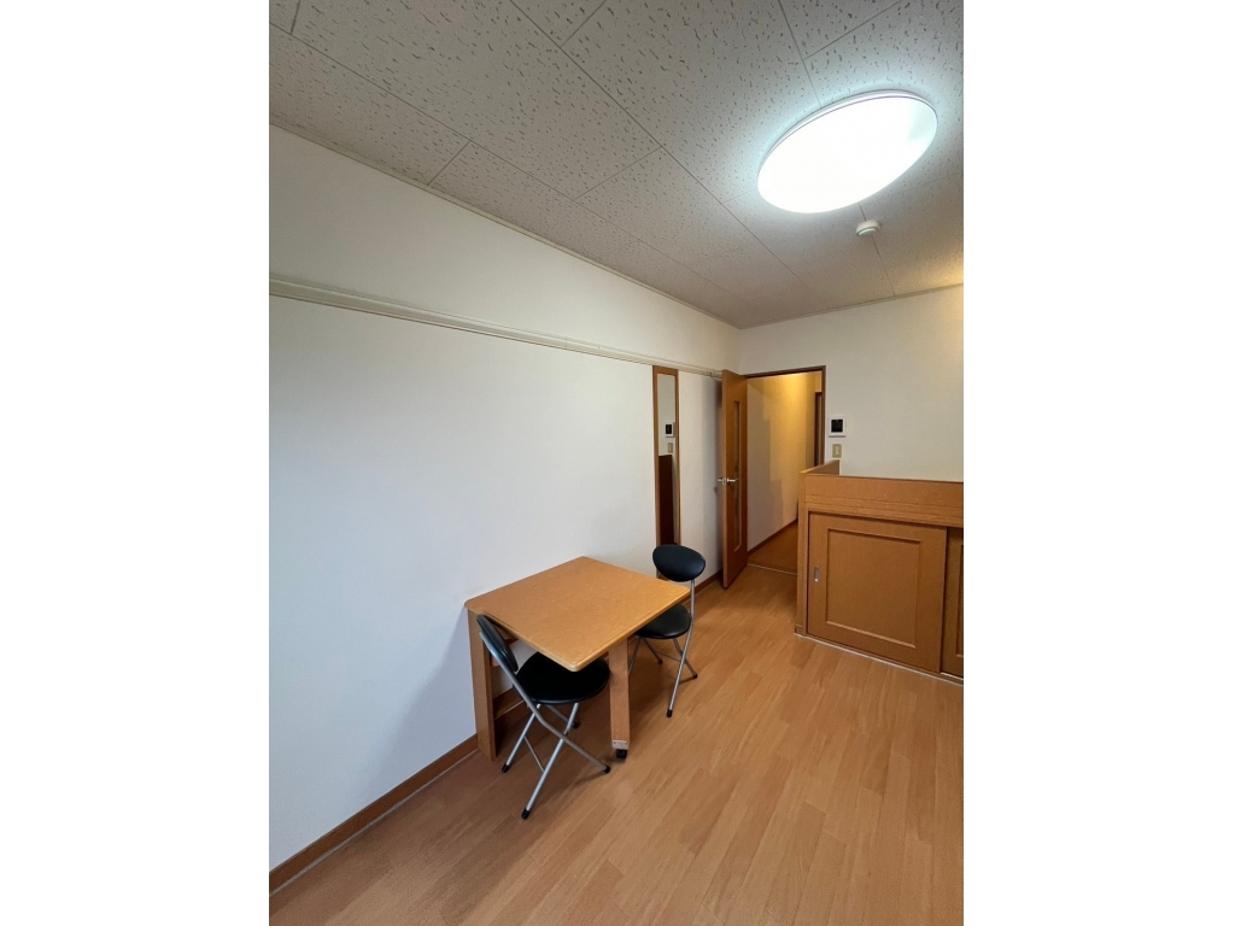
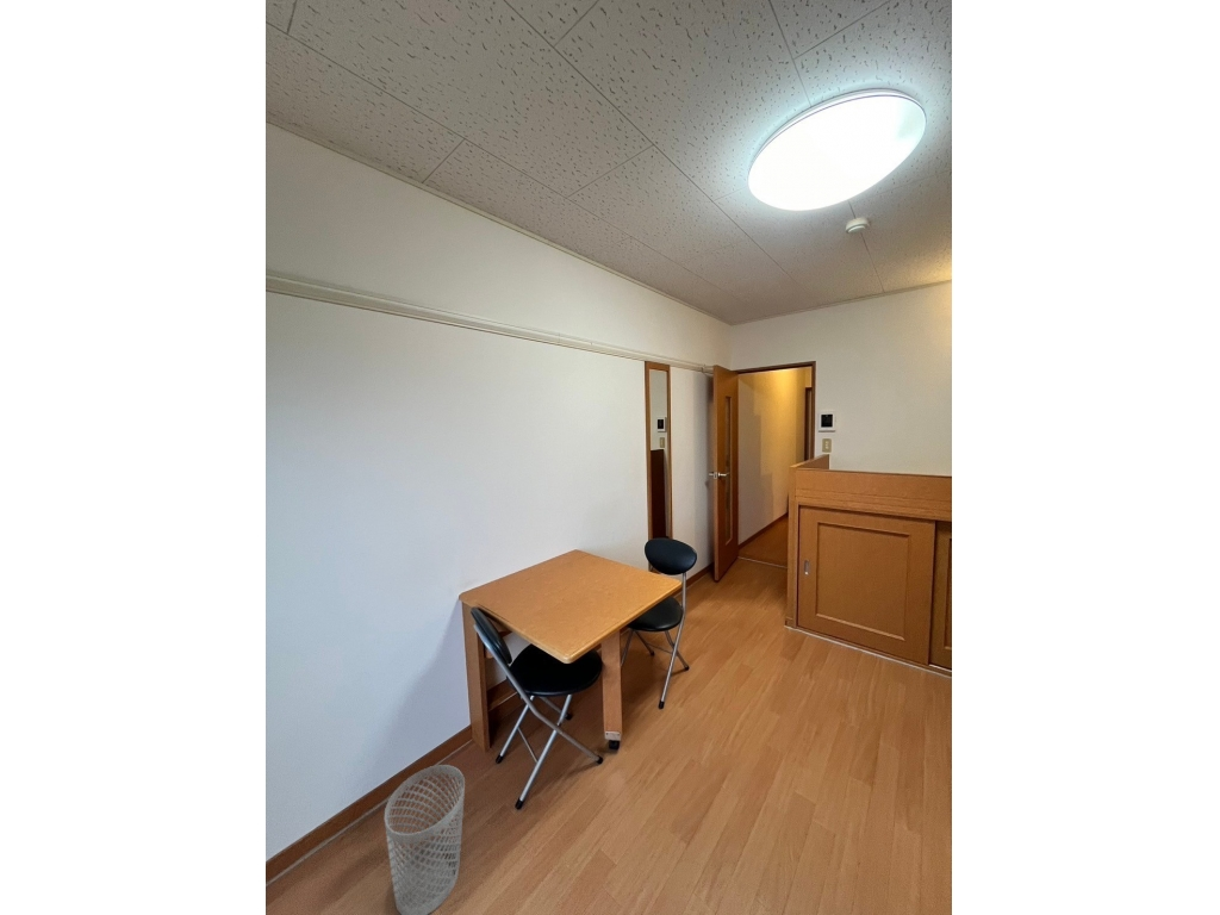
+ wastebasket (427, 839)
